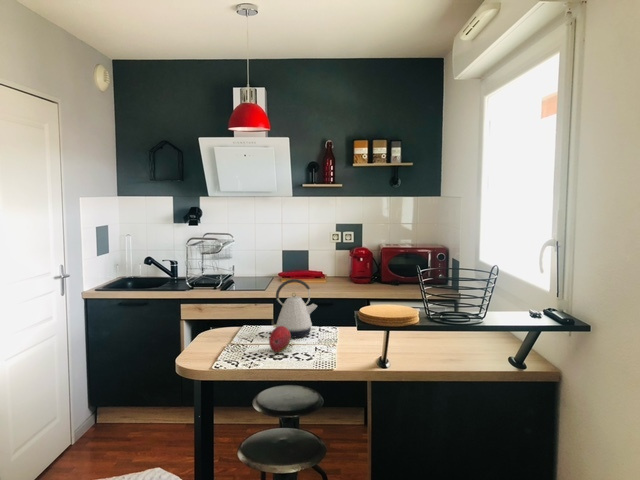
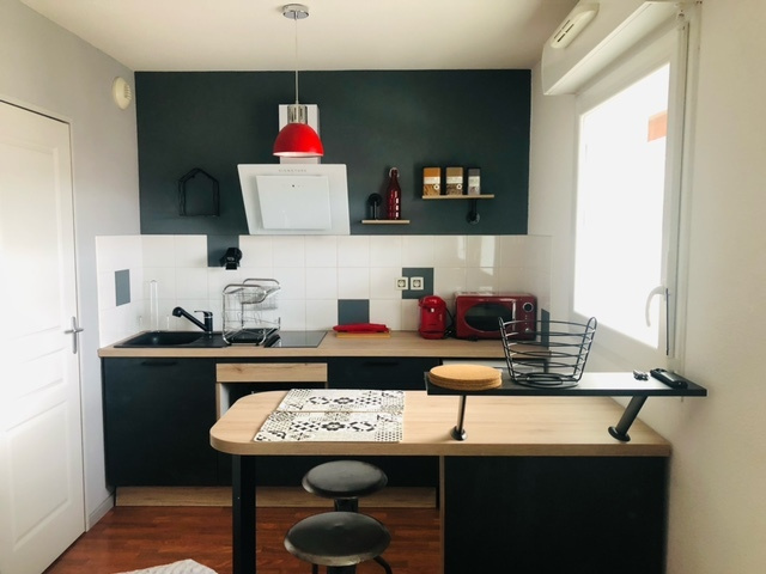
- fruit (280, 338)
- kettle (295, 306)
